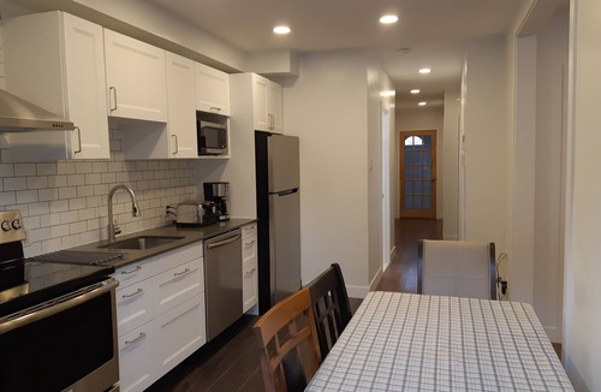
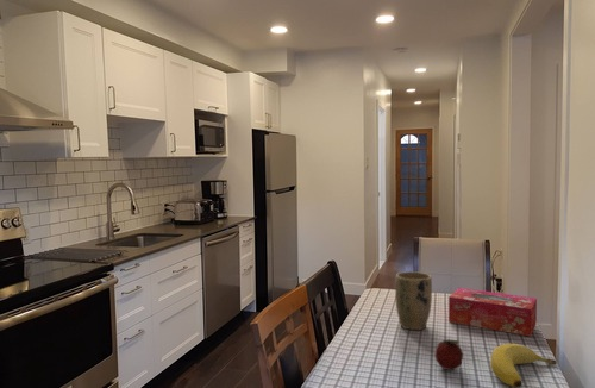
+ banana (526, 362)
+ fruit (449, 352)
+ plant pot (413, 300)
+ tissue box (491, 309)
